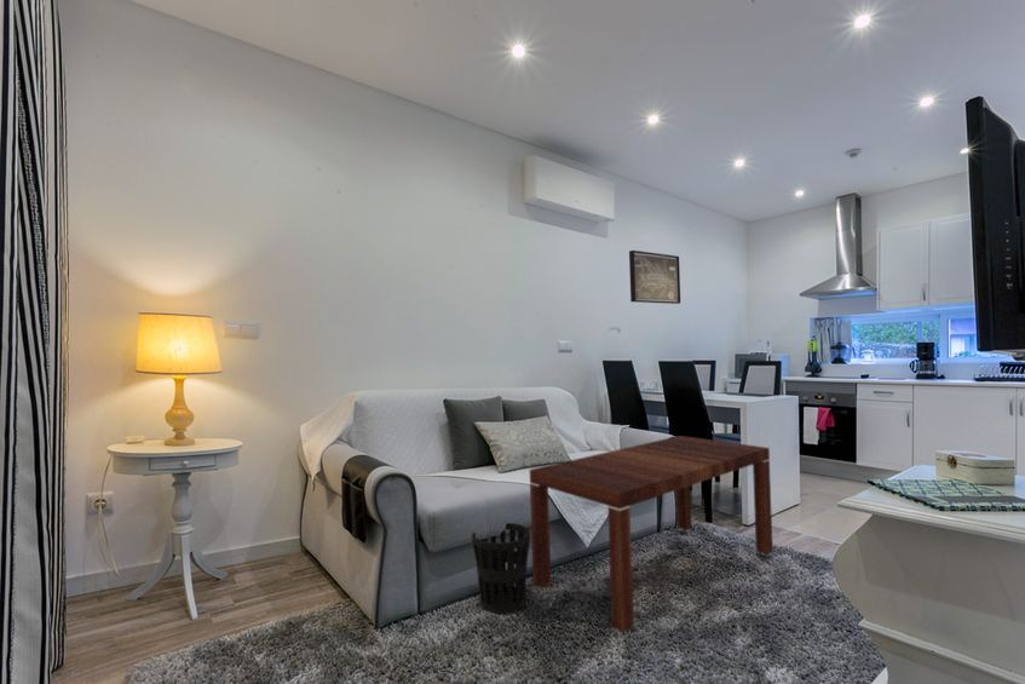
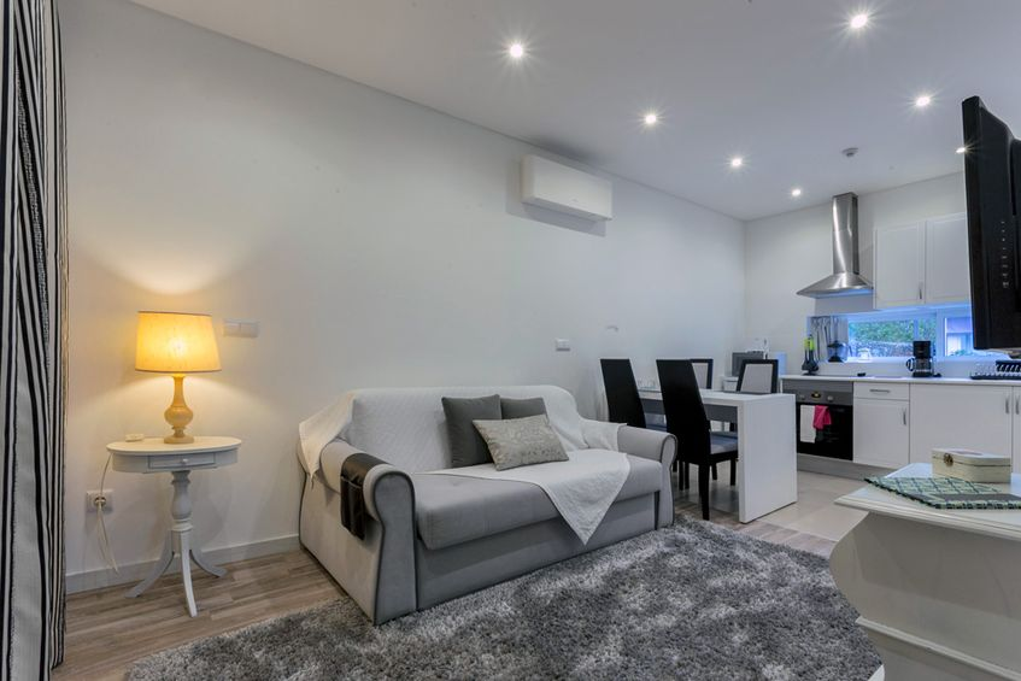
- wastebasket (501, 567)
- coffee table (651, 498)
- wall art (655, 277)
